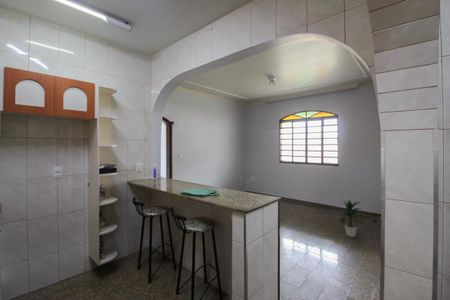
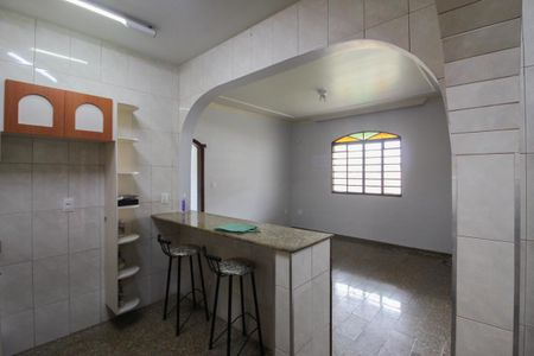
- indoor plant (350, 217)
